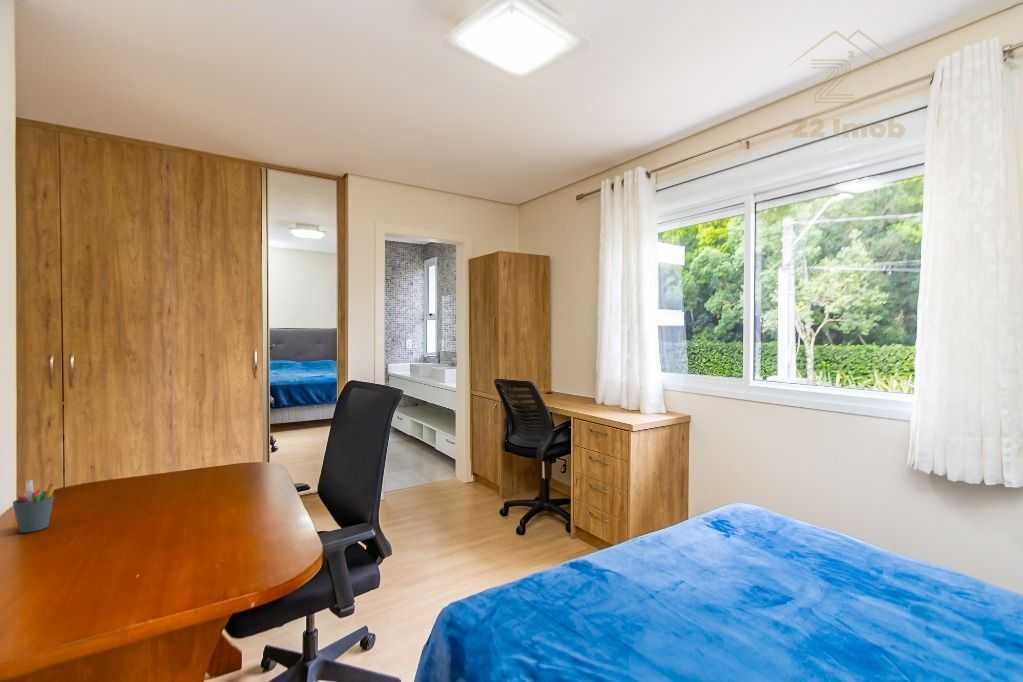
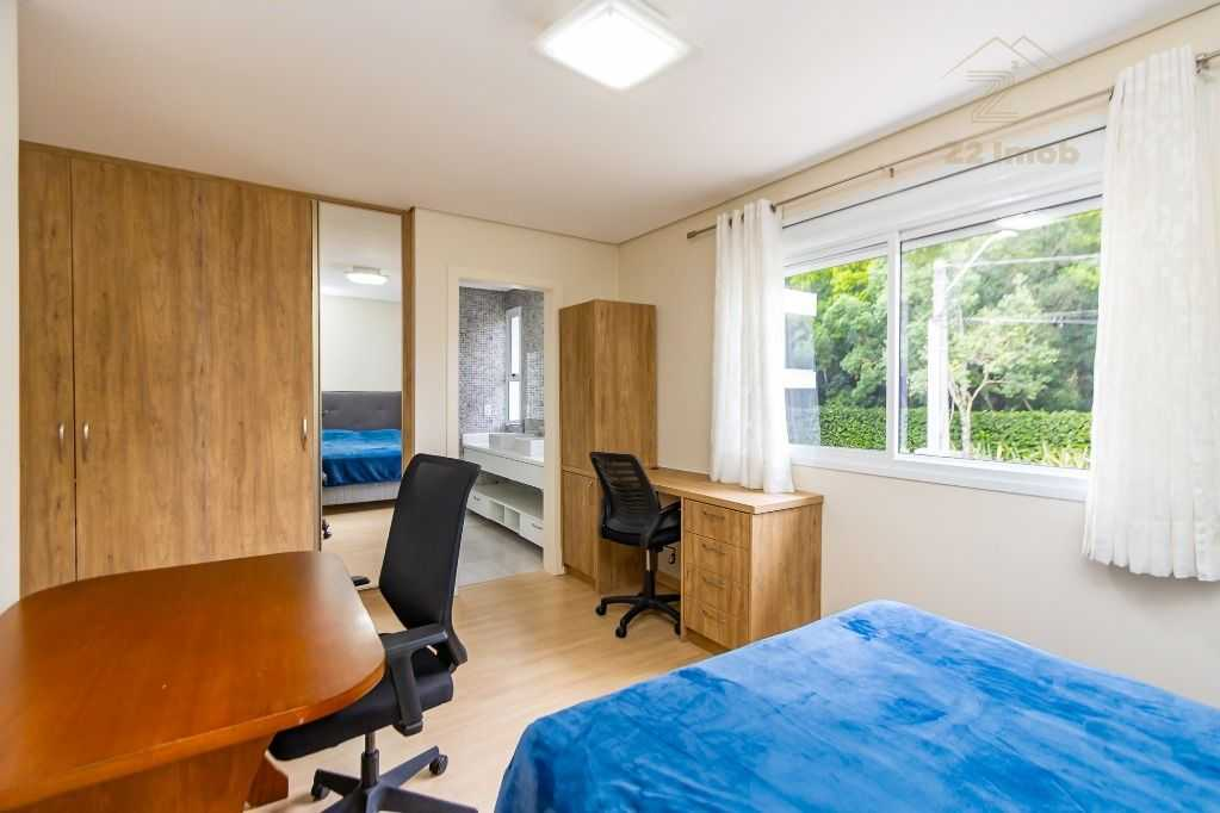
- pen holder (34, 505)
